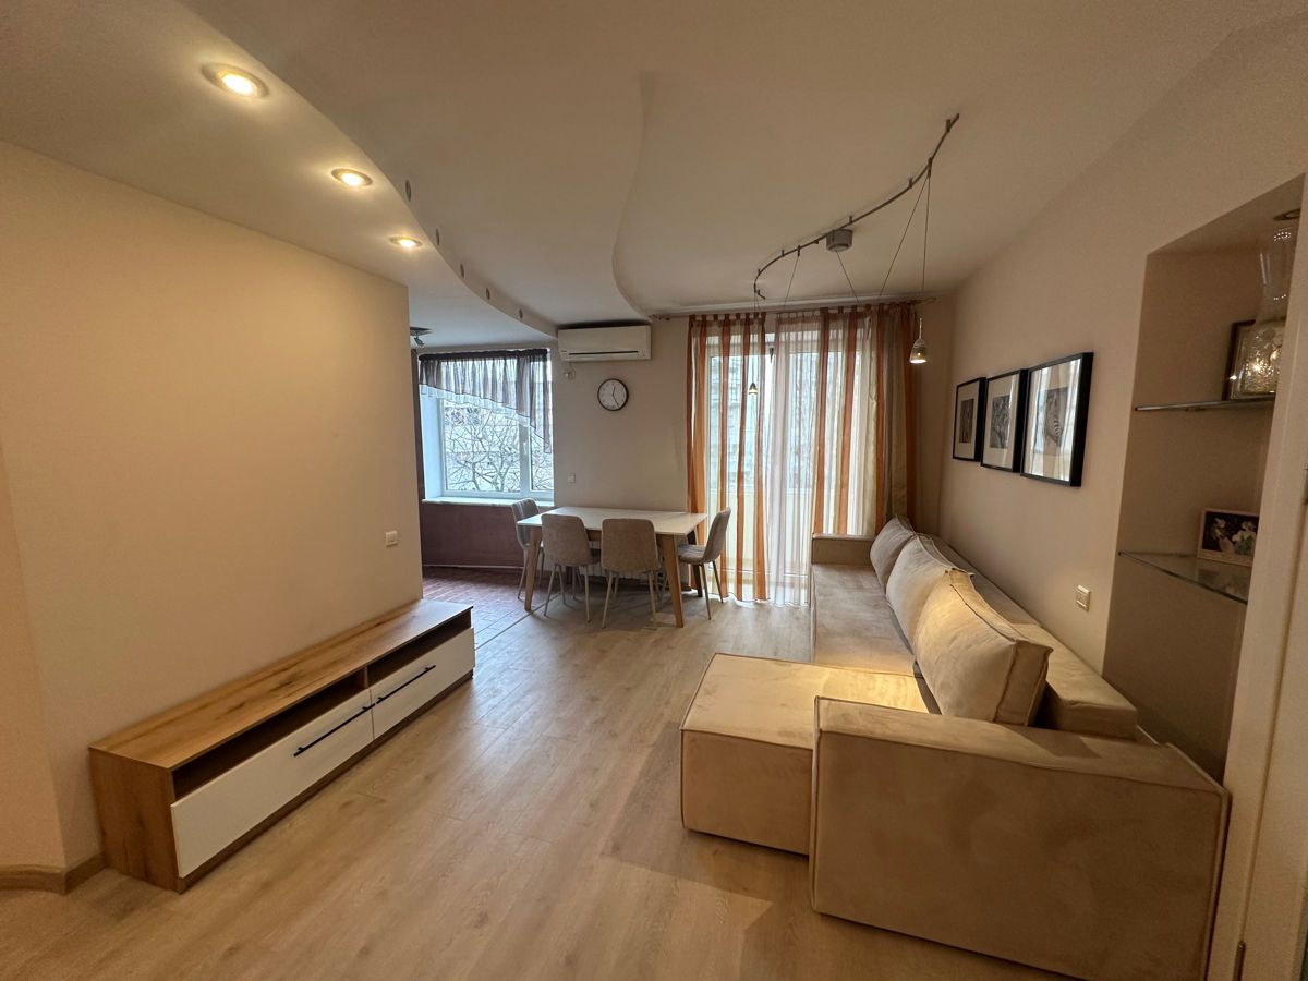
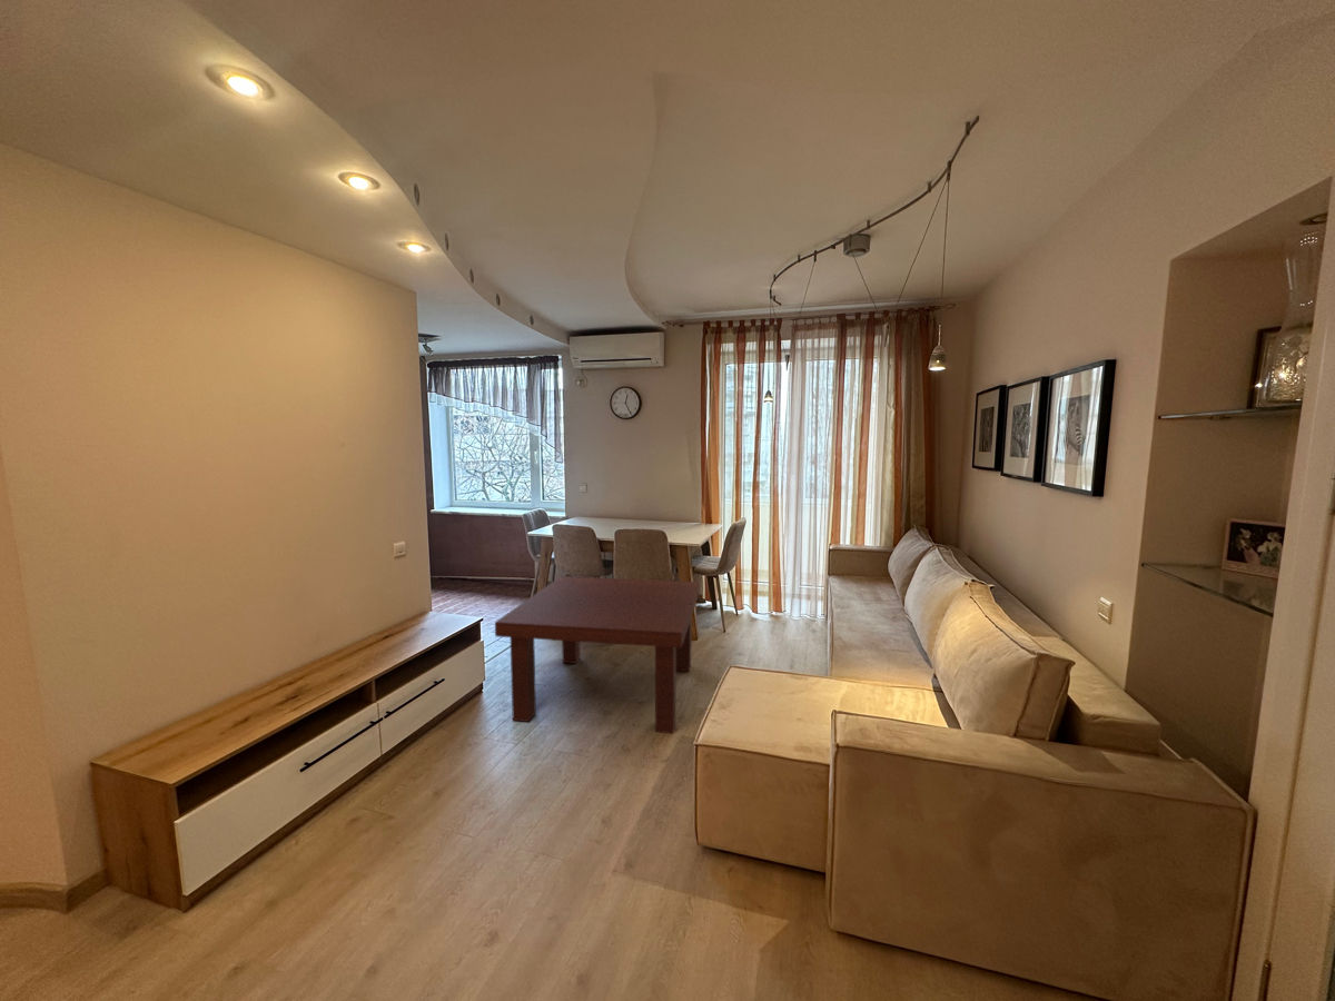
+ coffee table (611, 643)
